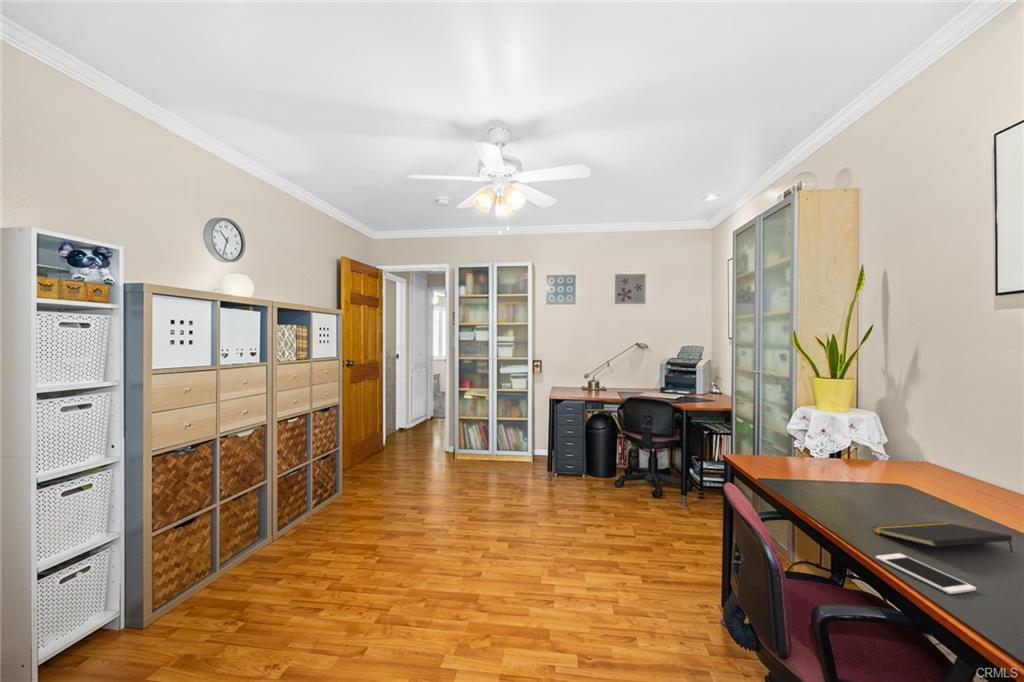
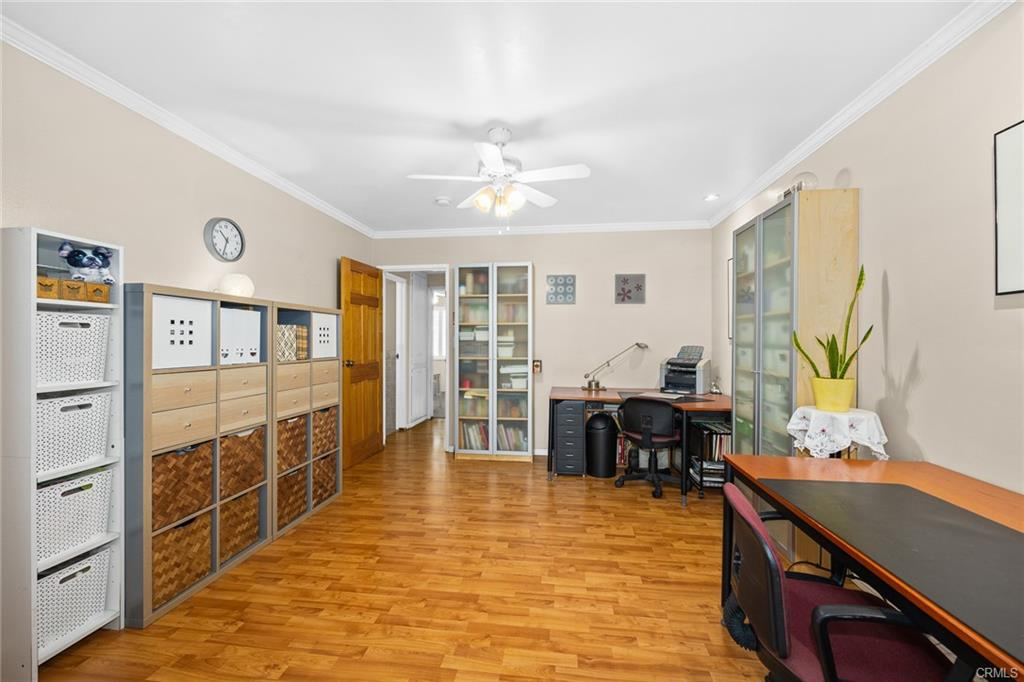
- cell phone (922, 572)
- notepad (938, 533)
